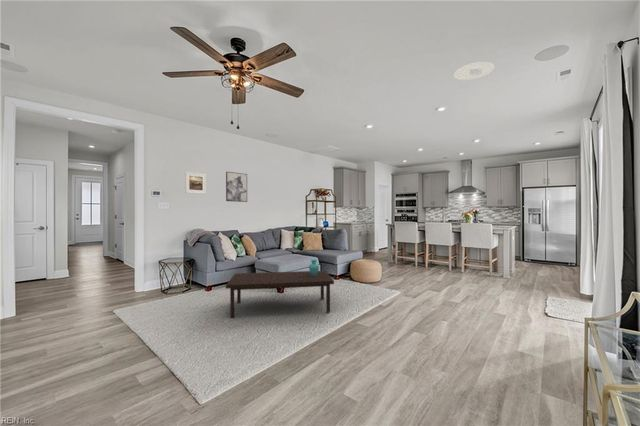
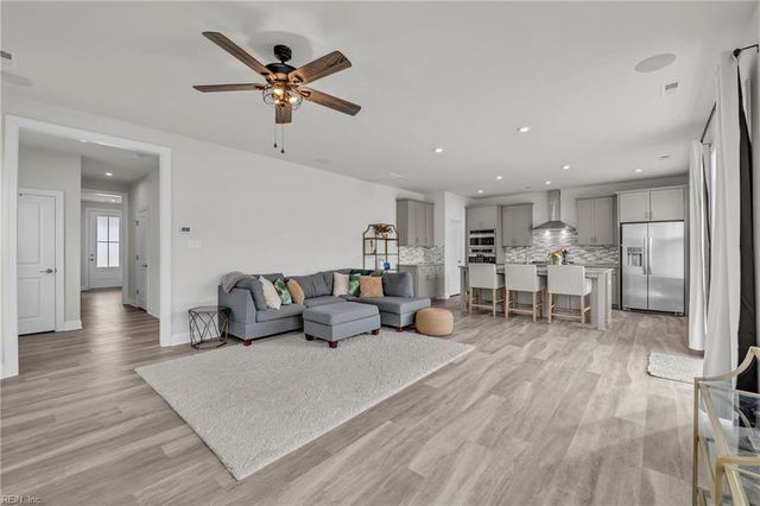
- coffee table (281, 282)
- recessed light (473, 69)
- wall art (237, 187)
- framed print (195, 183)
